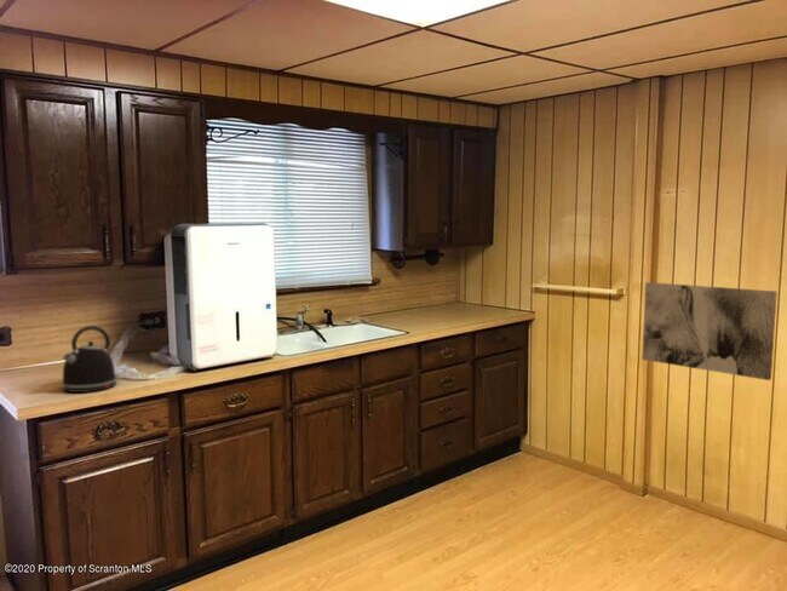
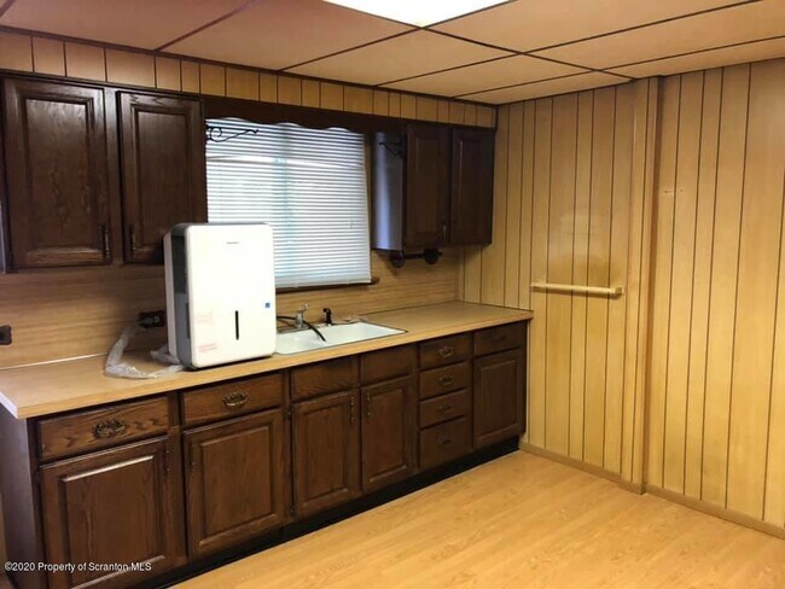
- wall art (703, 327)
- kettle (88, 356)
